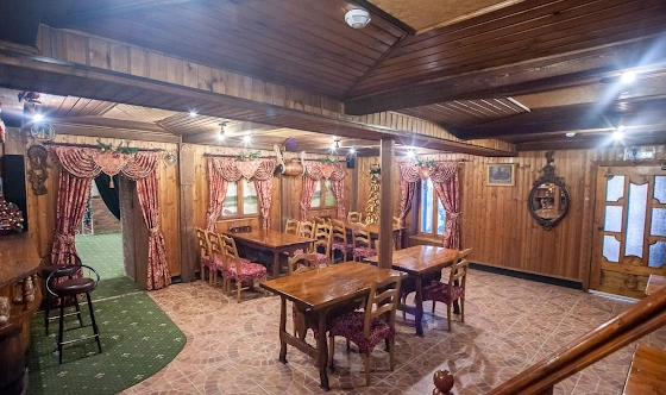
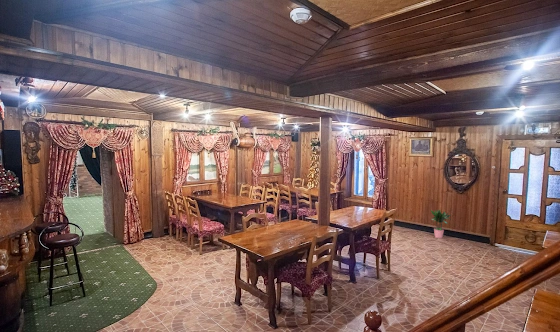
+ potted plant (441, 223)
